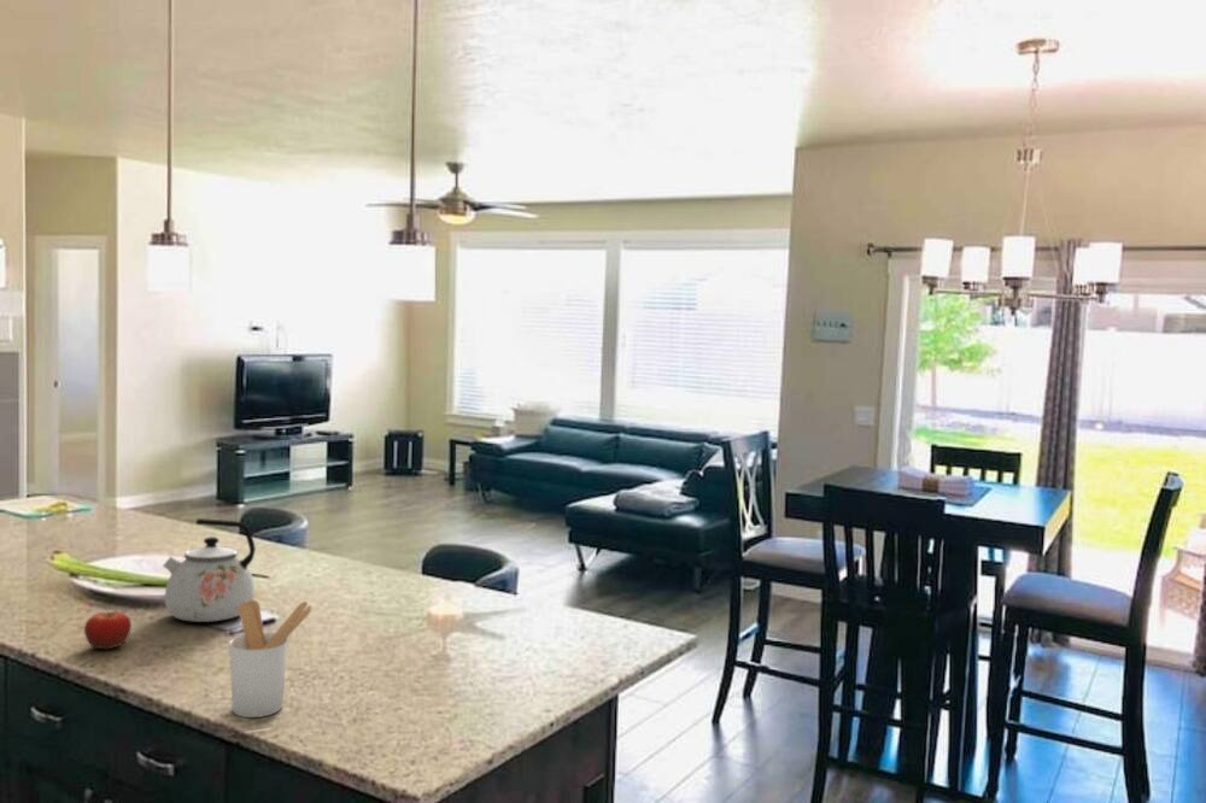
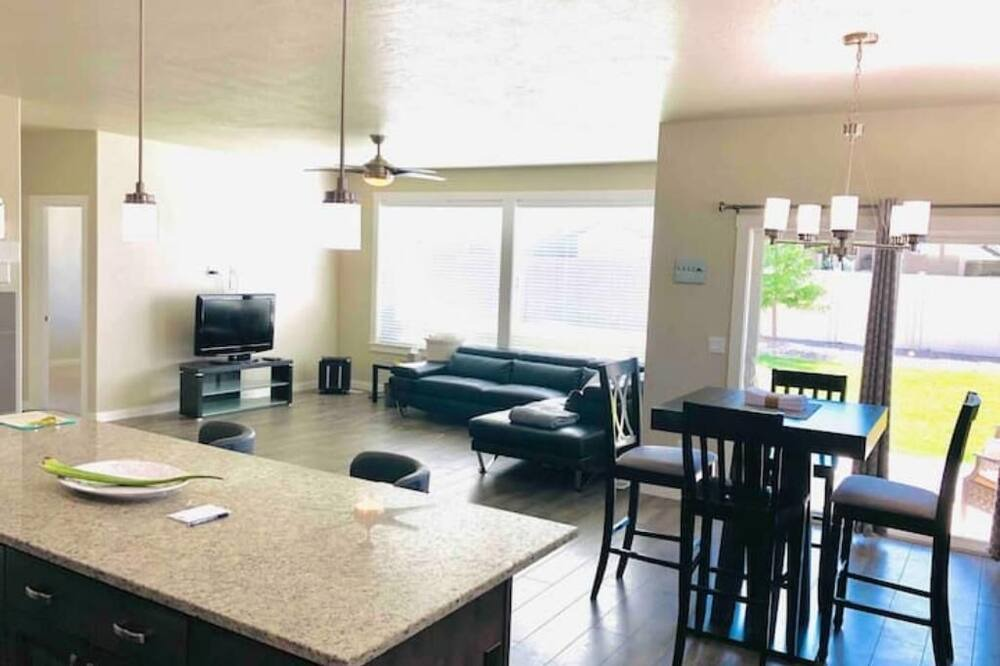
- fruit (107, 626)
- utensil holder (273, 655)
- kettle (210, 567)
